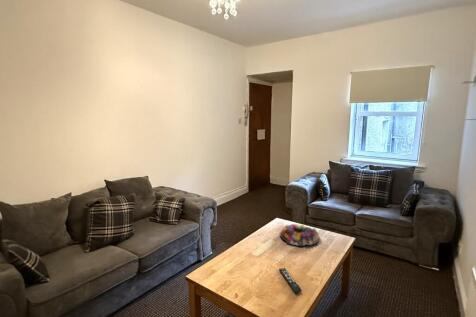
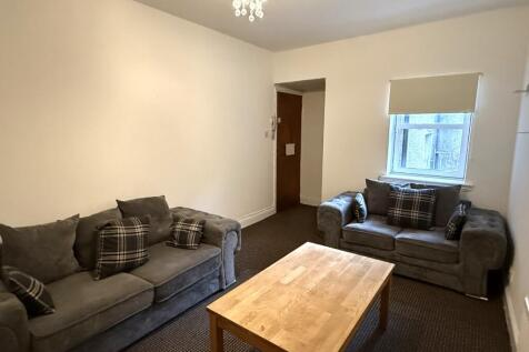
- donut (299, 232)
- remote control (289, 279)
